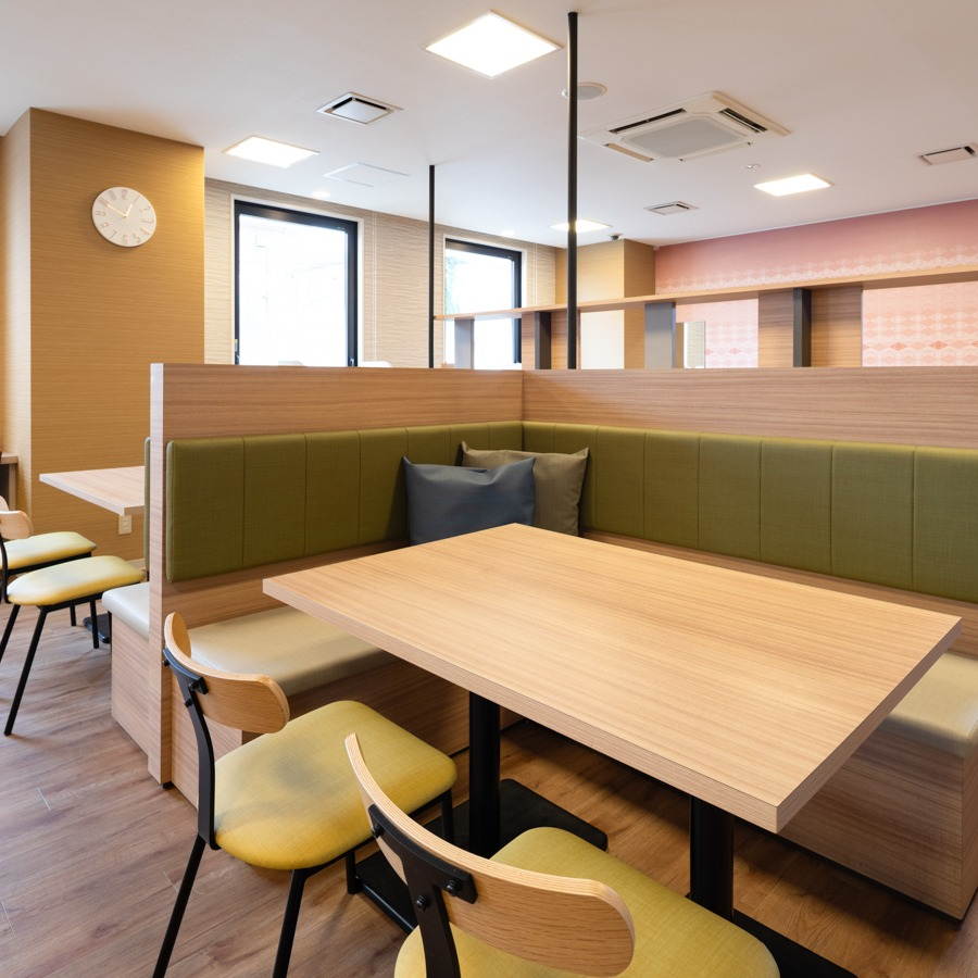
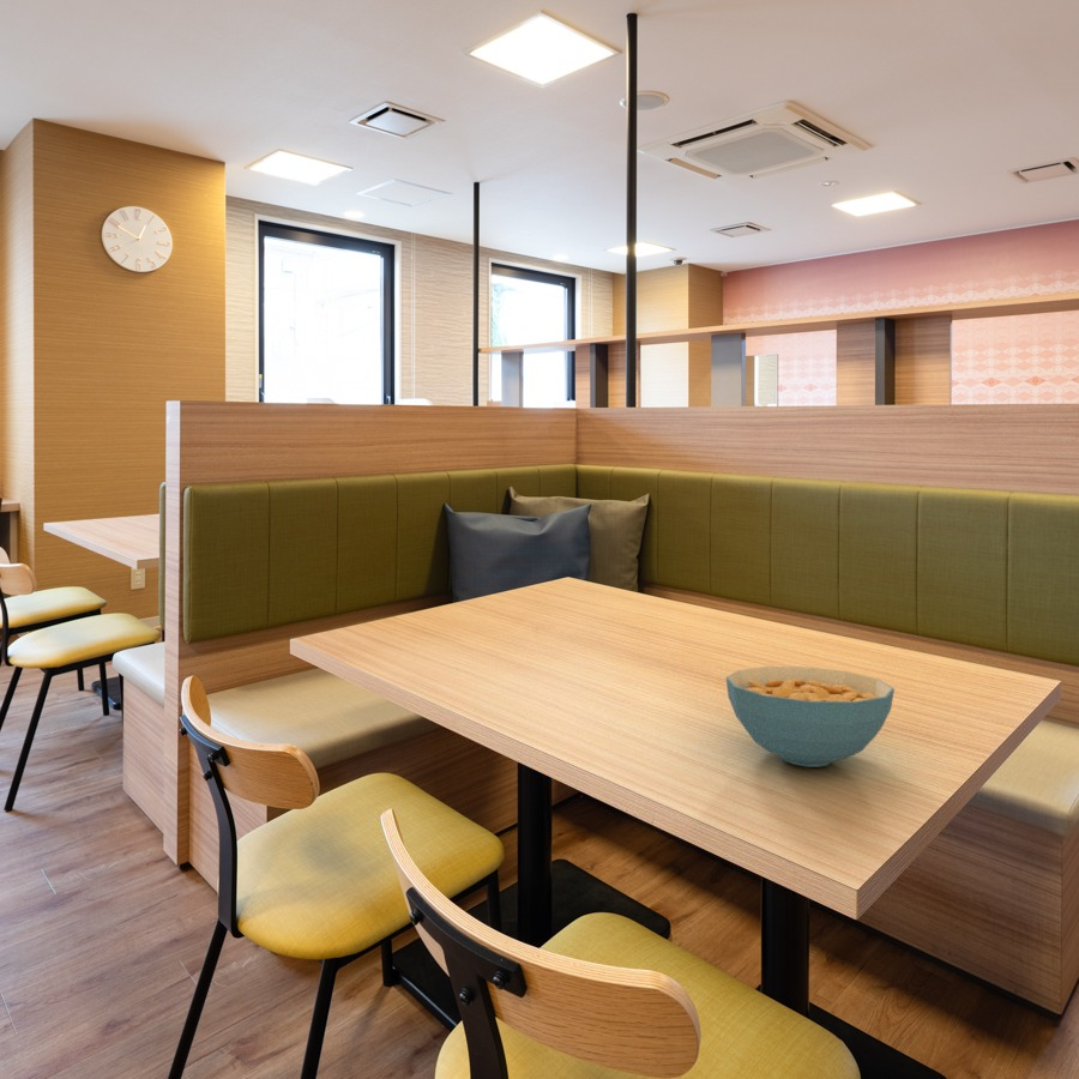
+ cereal bowl (807, 721)
